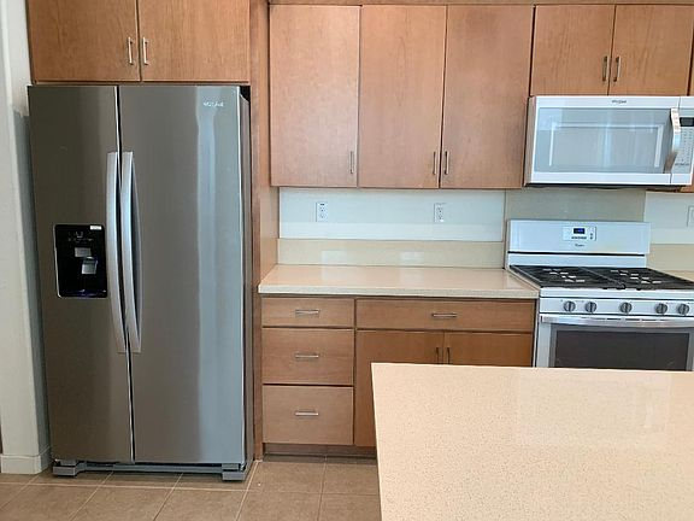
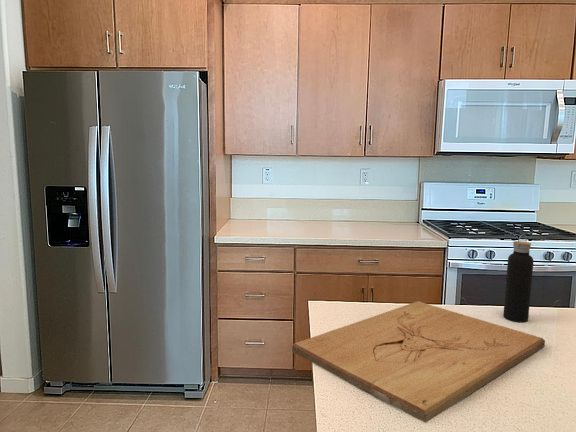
+ cutting board (420, 344)
+ water bottle (519, 276)
